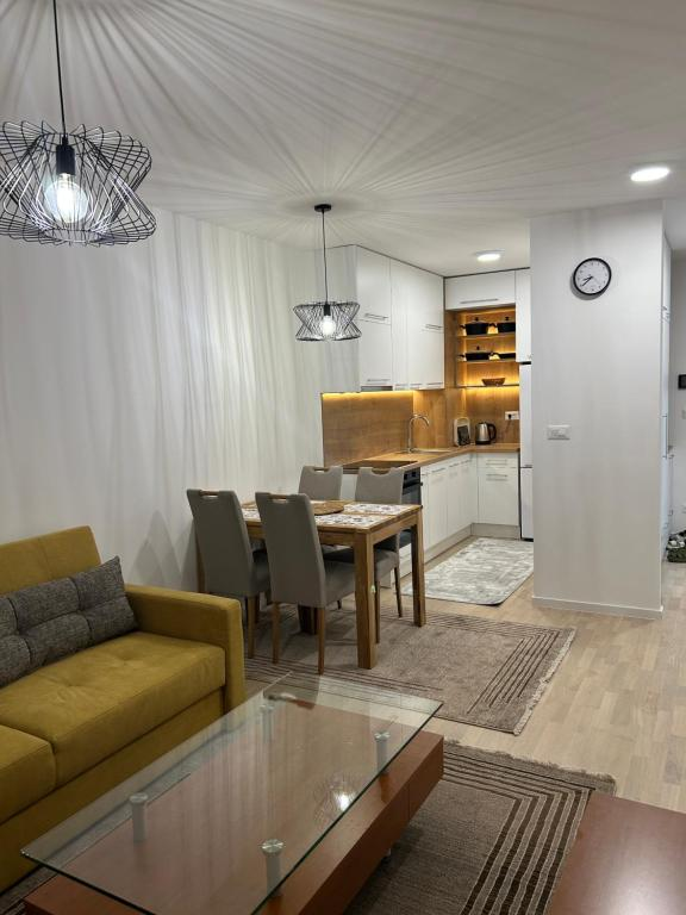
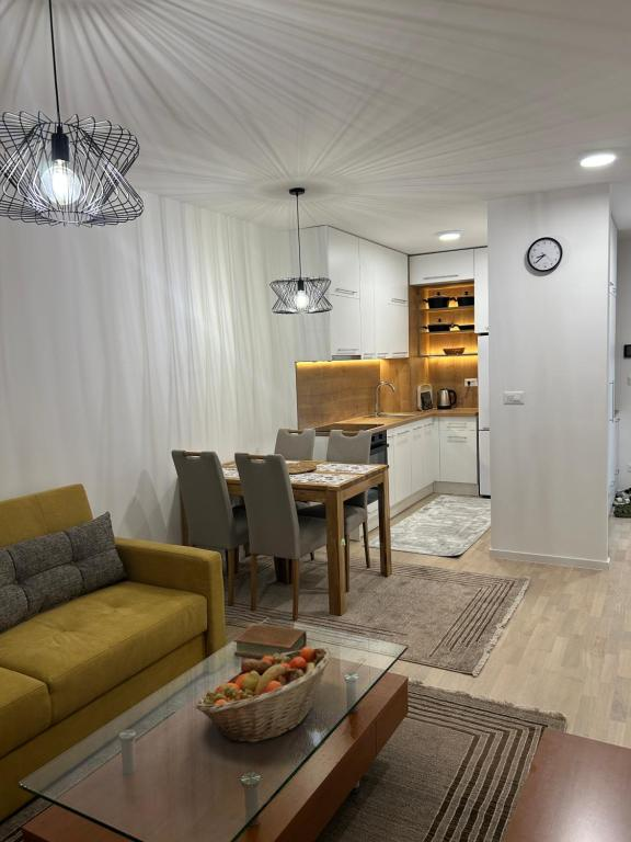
+ fruit basket (267, 687)
+ book (271, 641)
